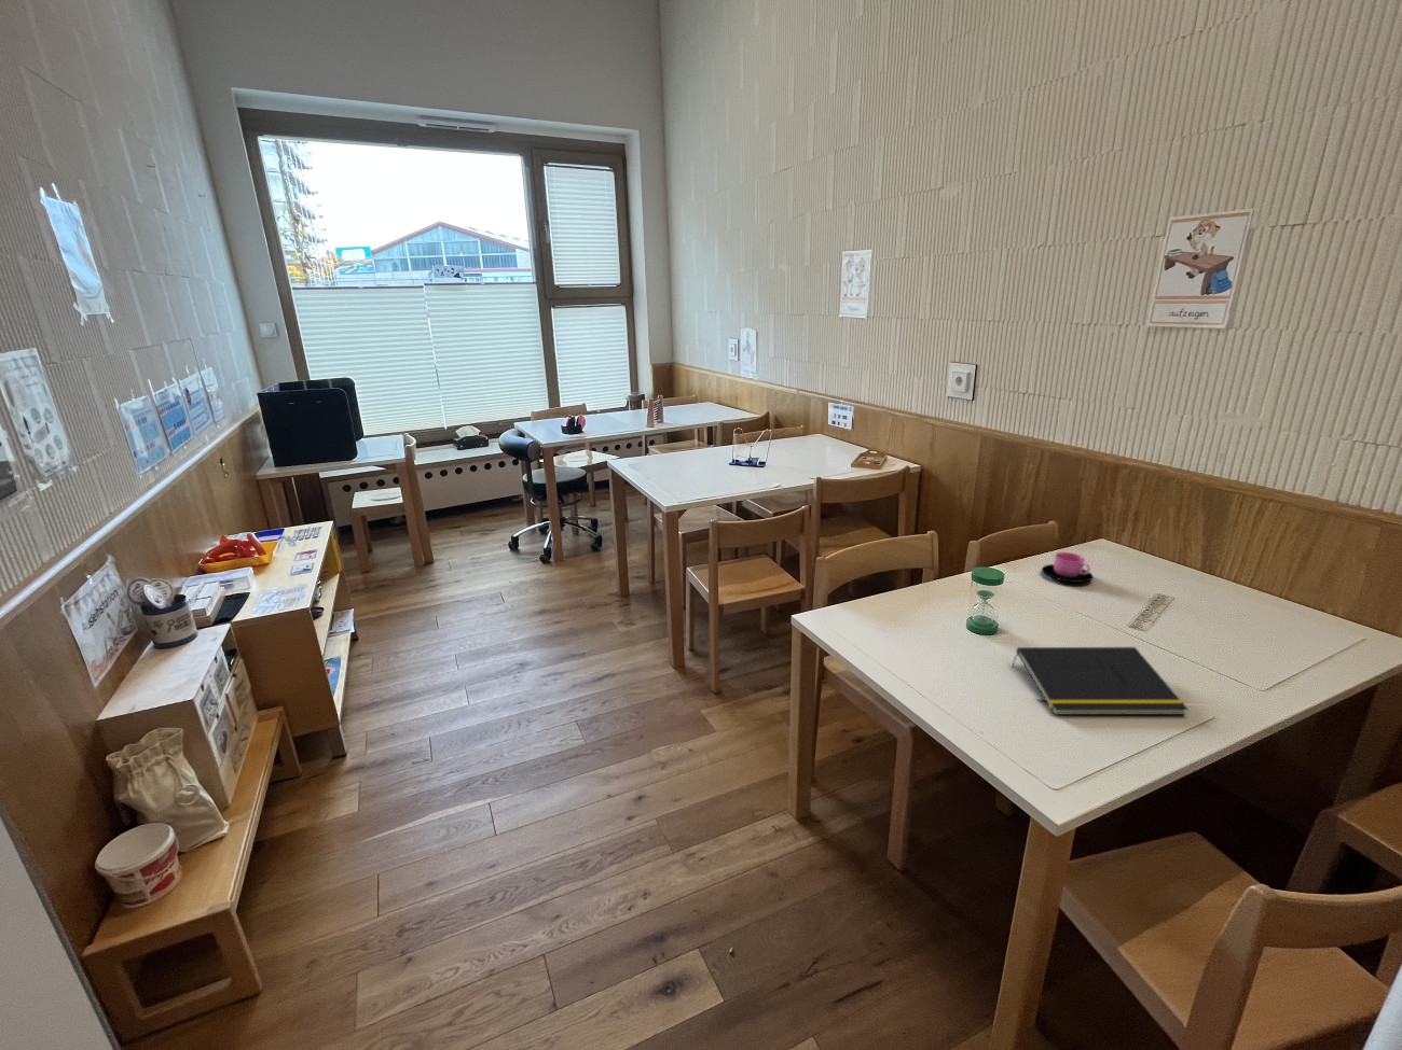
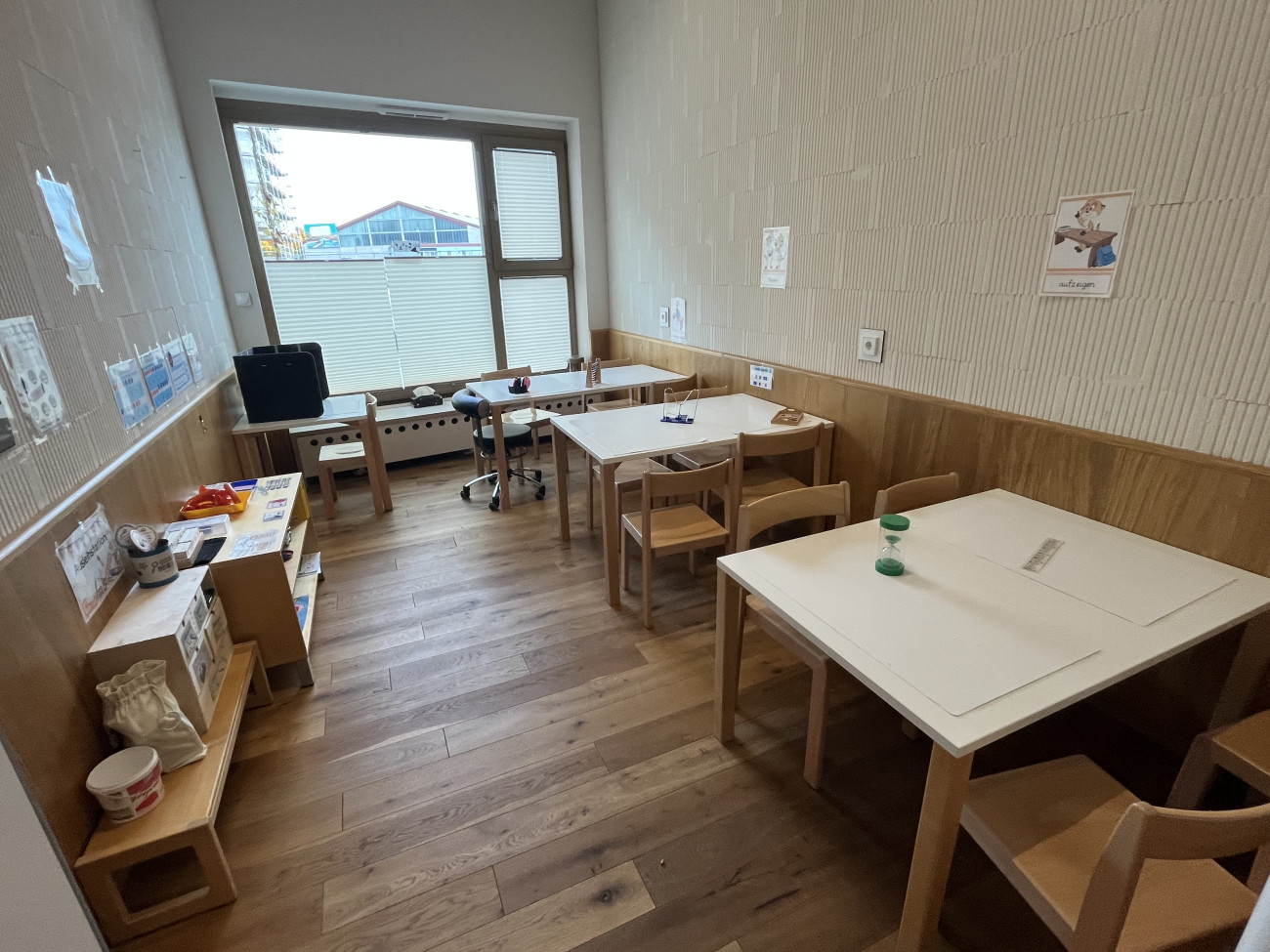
- notepad (1096, 678)
- cup (1068, 567)
